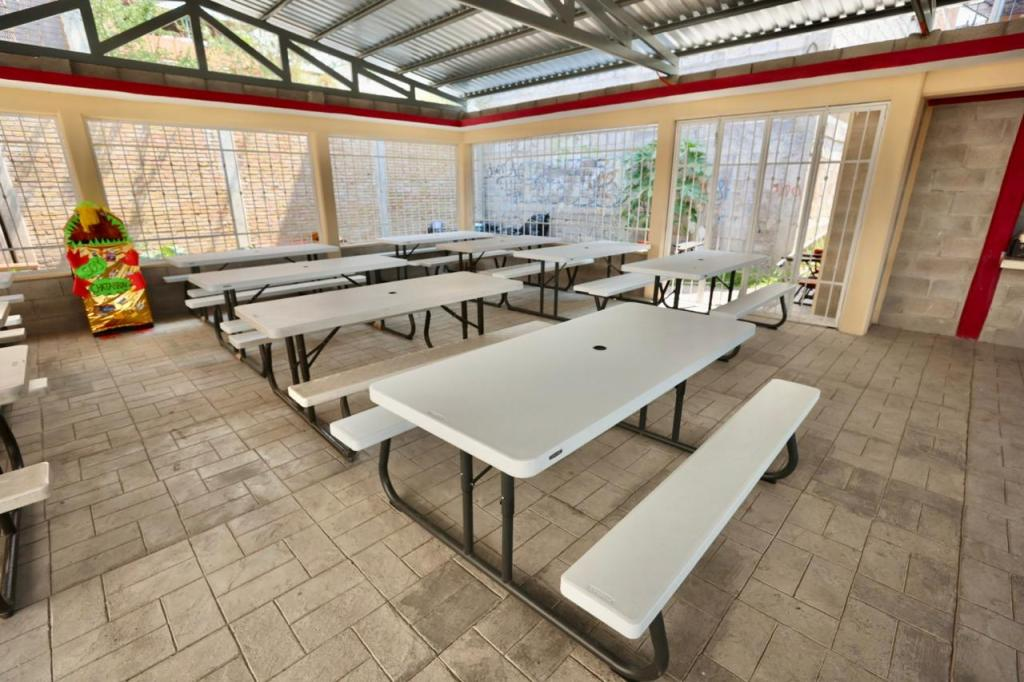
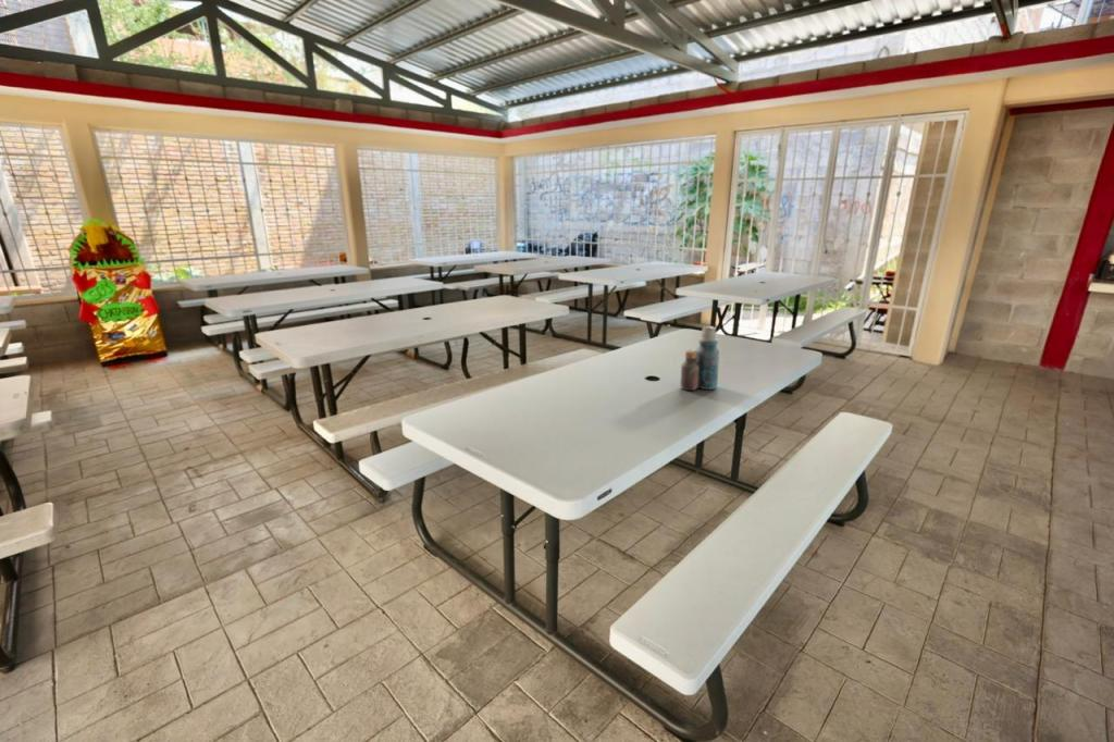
+ bottle (701, 357)
